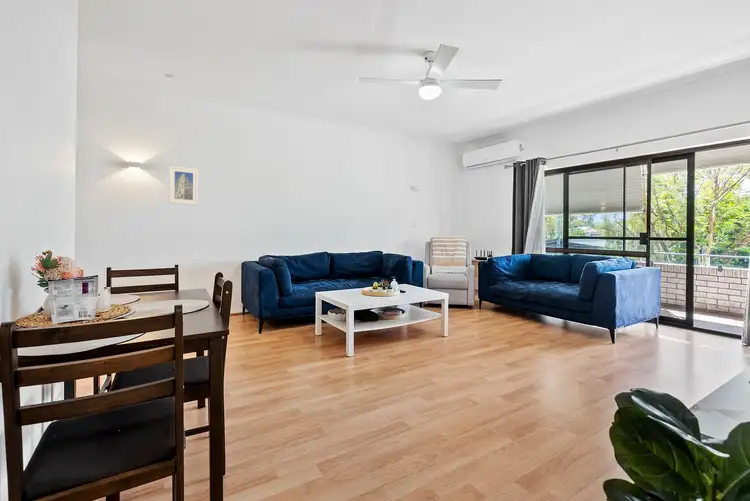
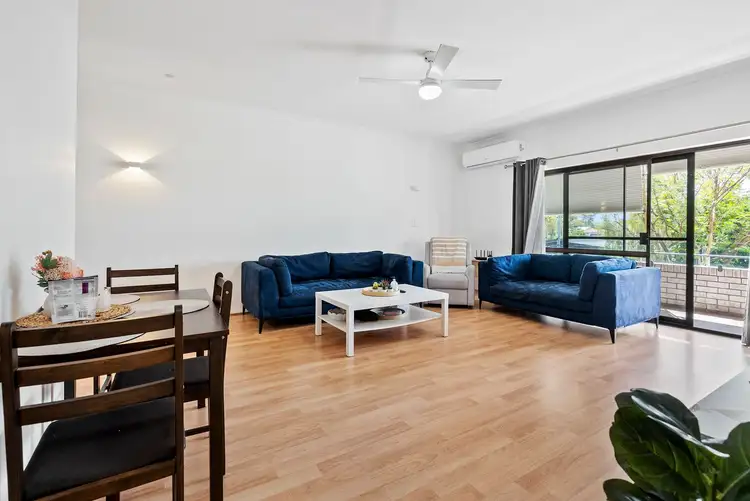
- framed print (183, 185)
